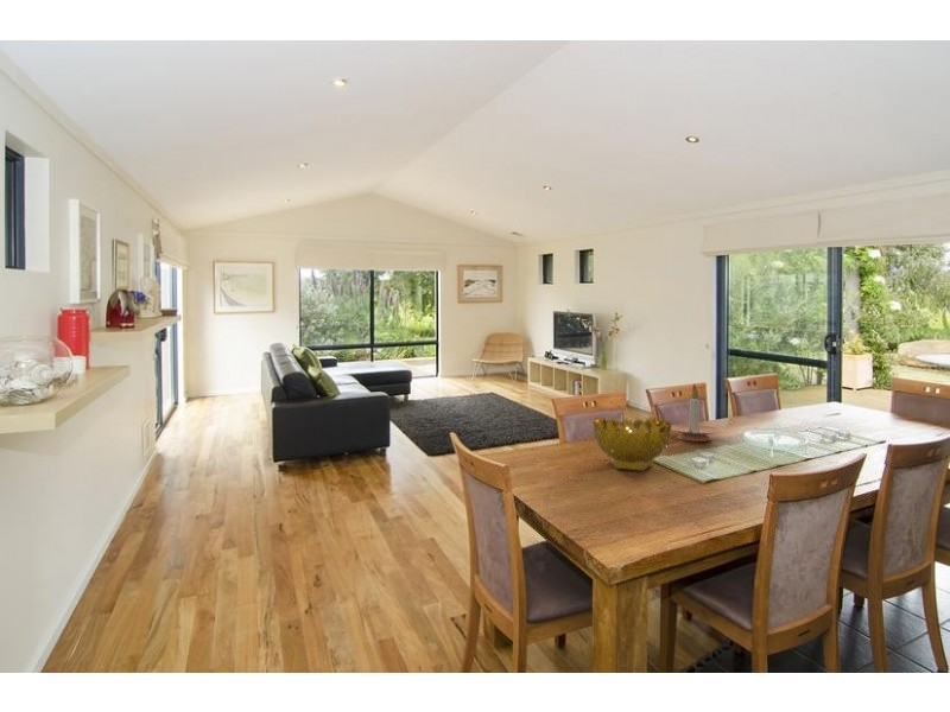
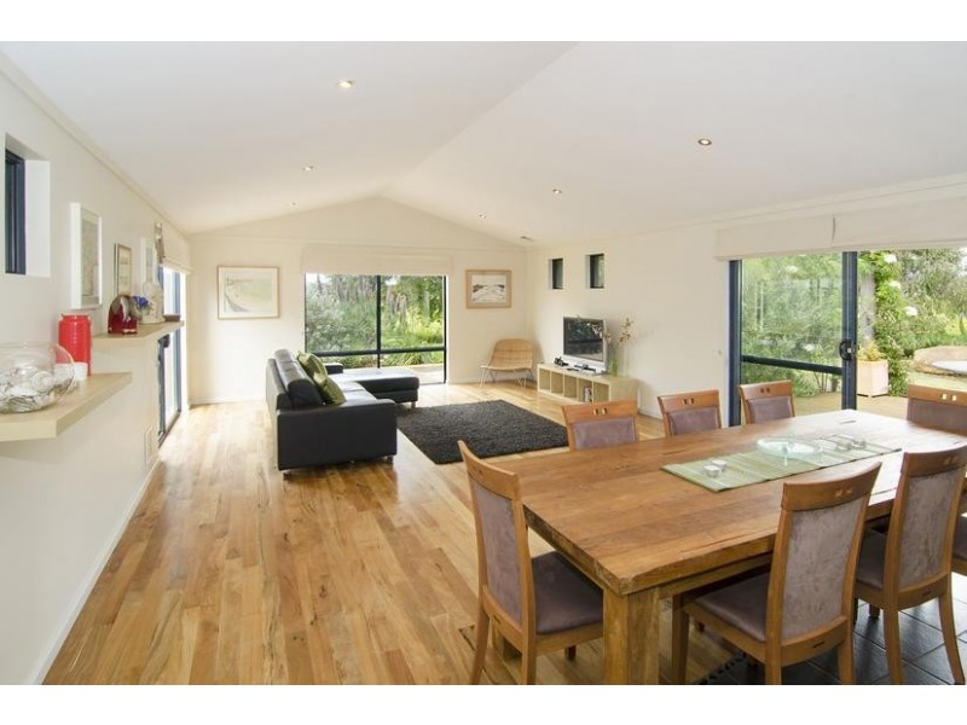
- candle holder (694, 411)
- decorative bowl (631, 440)
